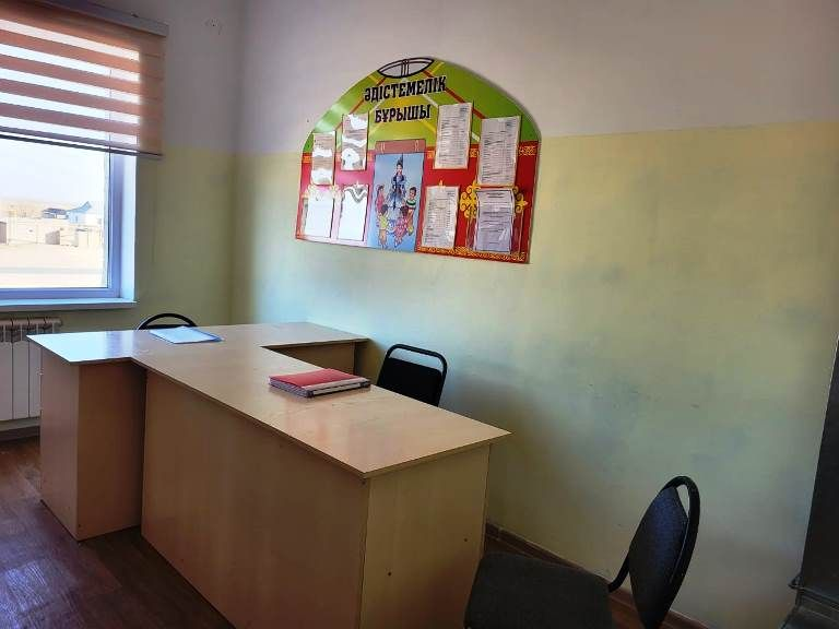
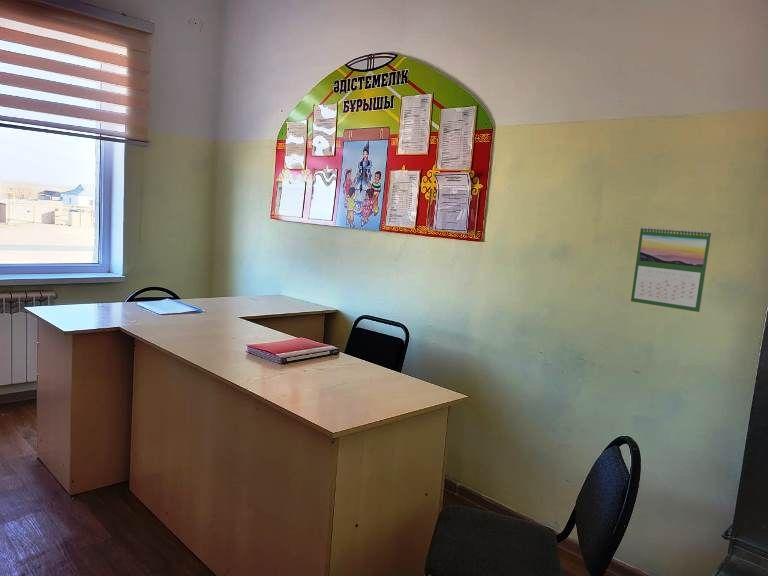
+ calendar (669, 266)
